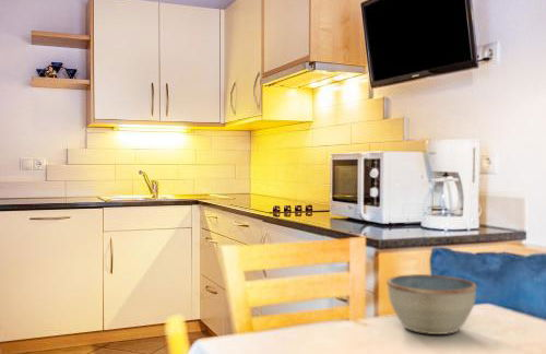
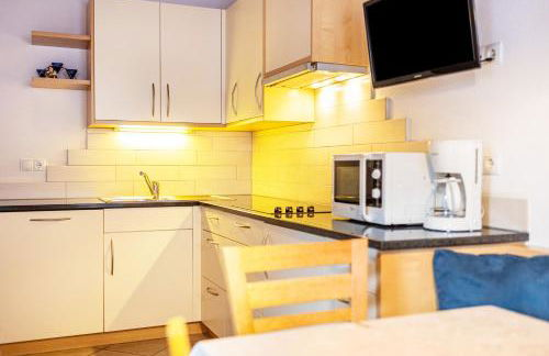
- bowl (430, 305)
